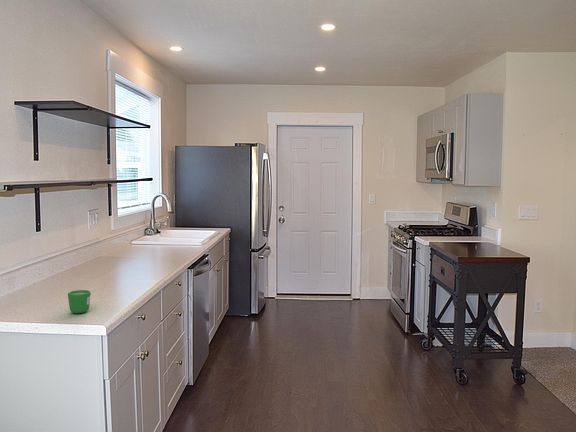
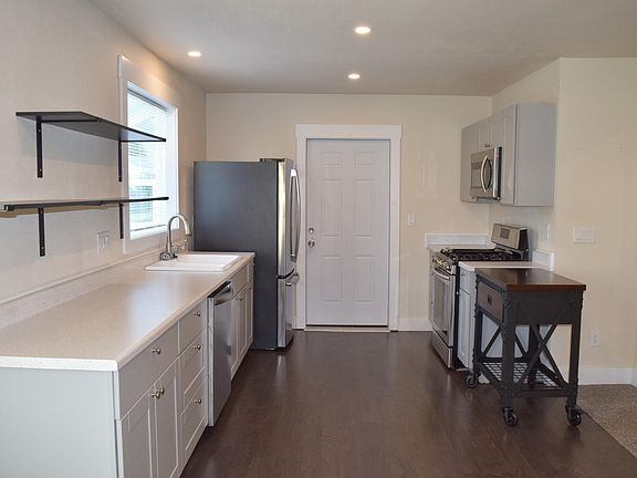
- mug (81, 300)
